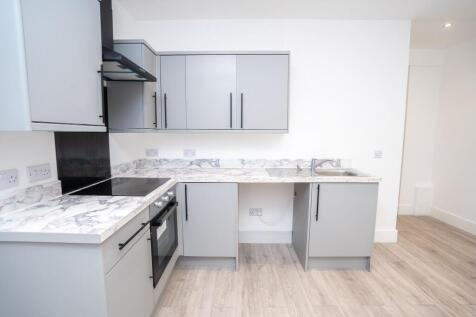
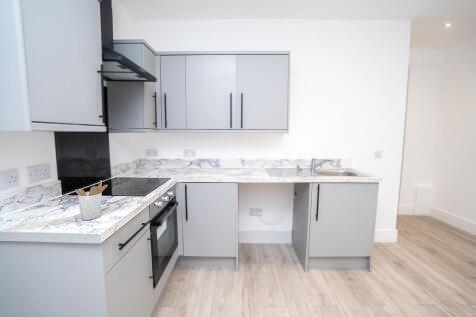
+ utensil holder (93, 200)
